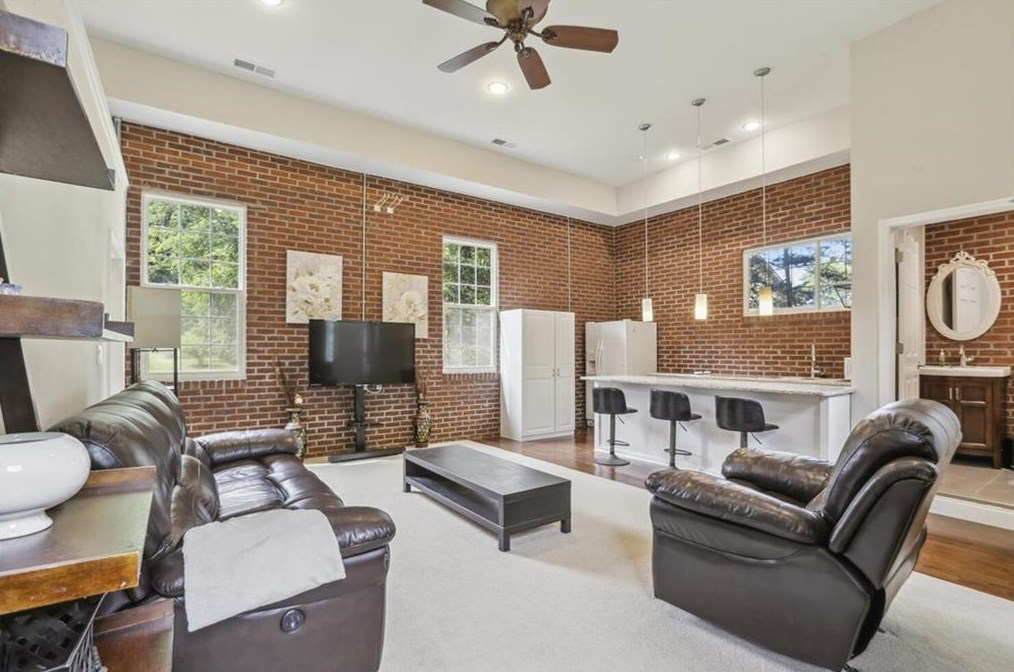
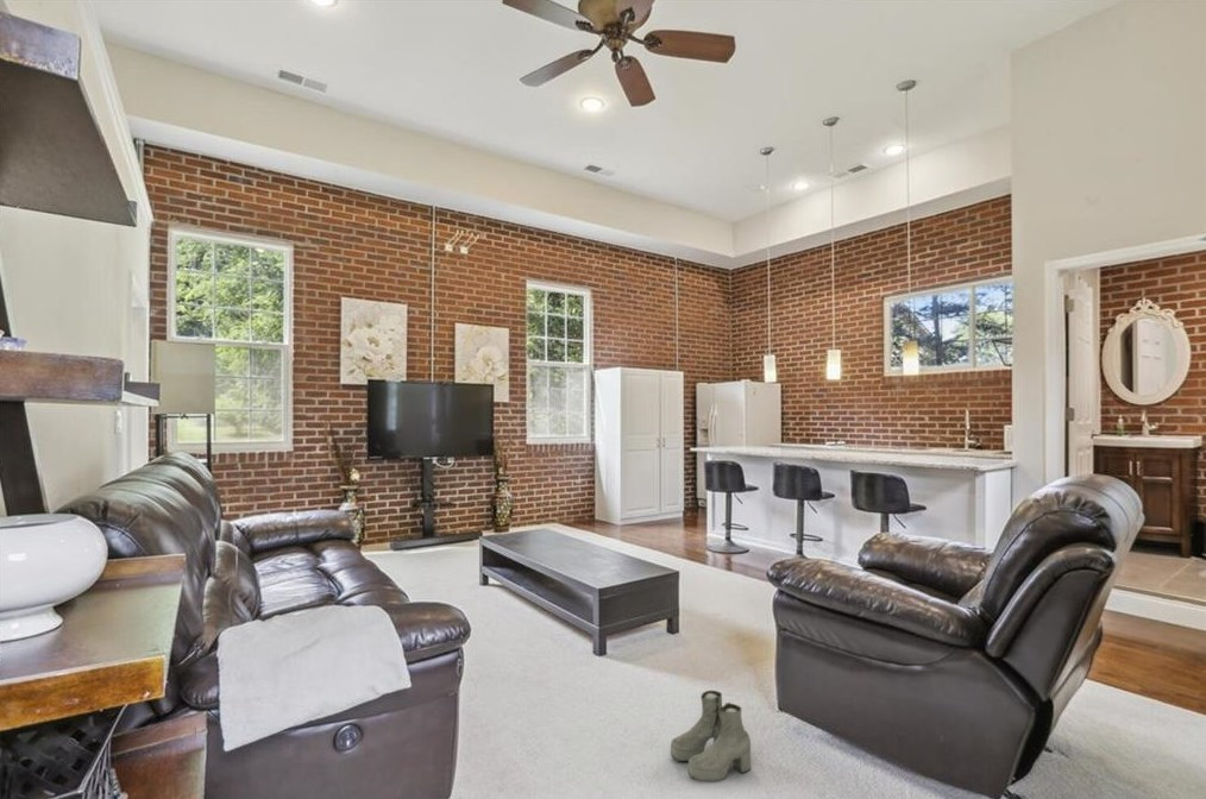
+ boots (710, 732)
